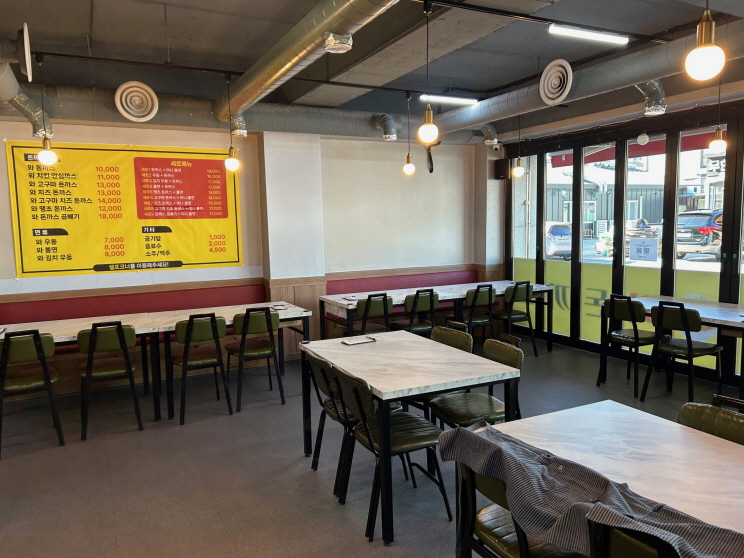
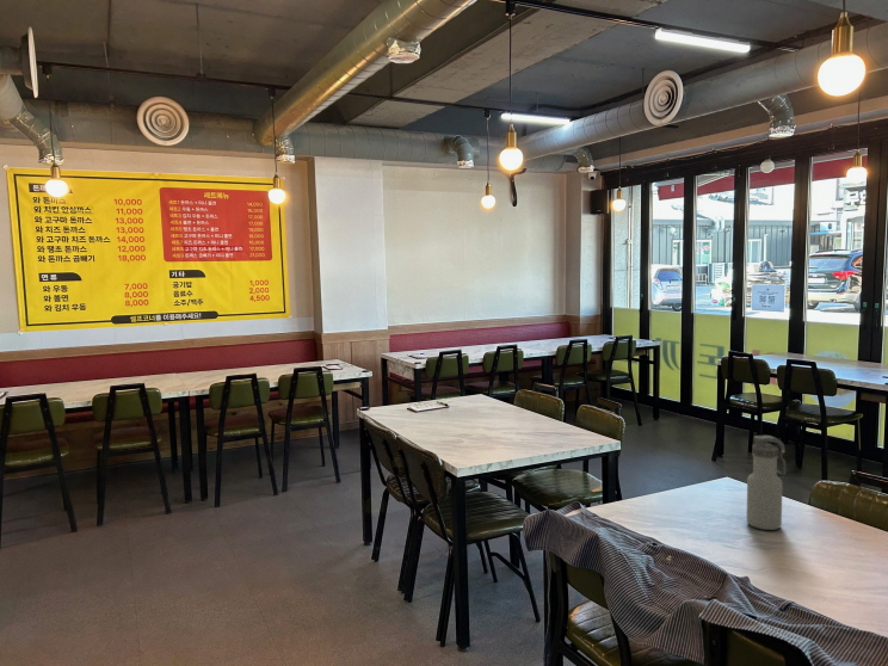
+ water bottle (765, 481)
